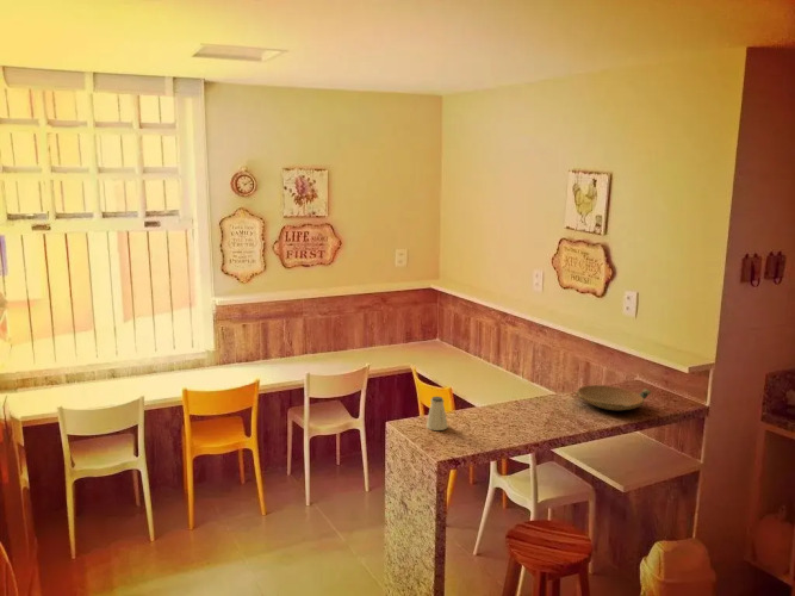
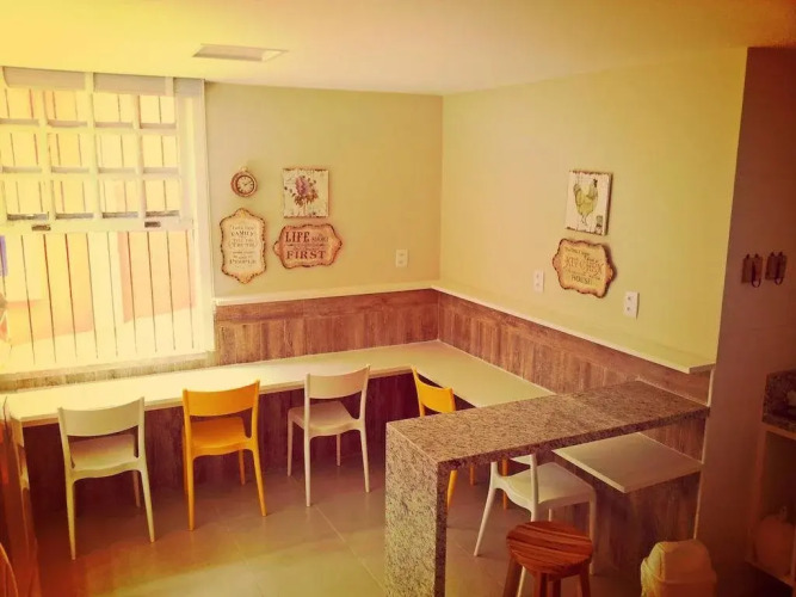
- bowl (609, 398)
- saltshaker (436, 411)
